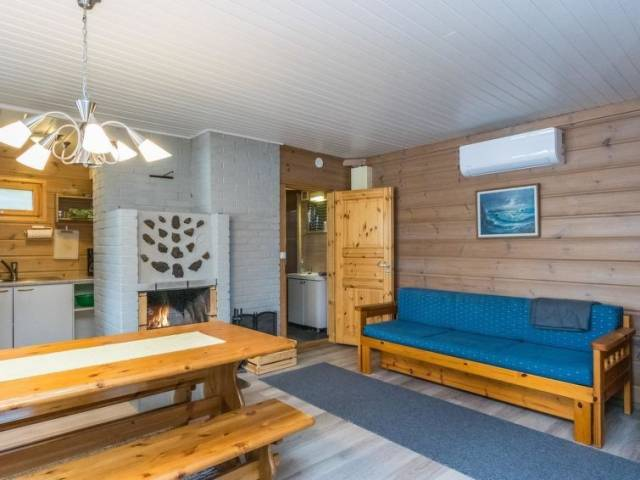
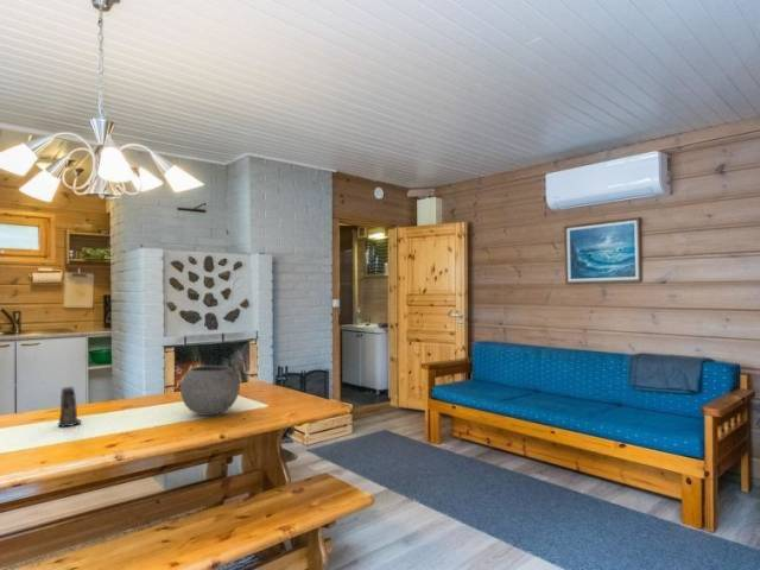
+ candle (69, 405)
+ bowl (210, 391)
